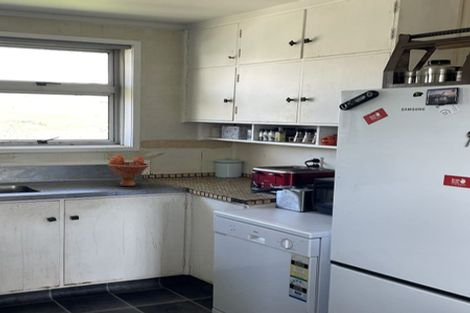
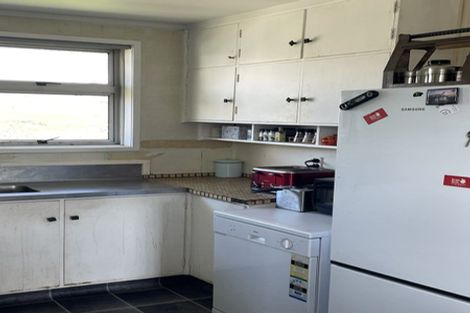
- fruit bowl (127, 170)
